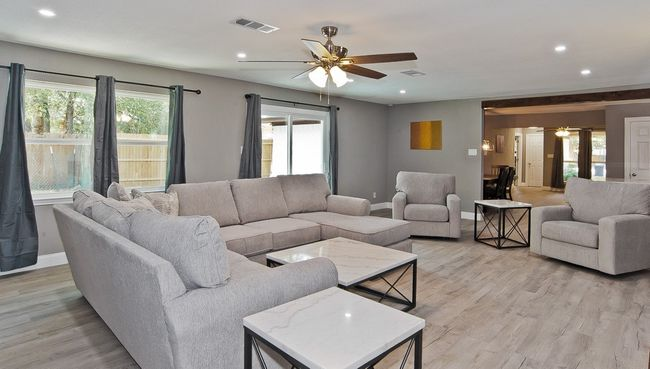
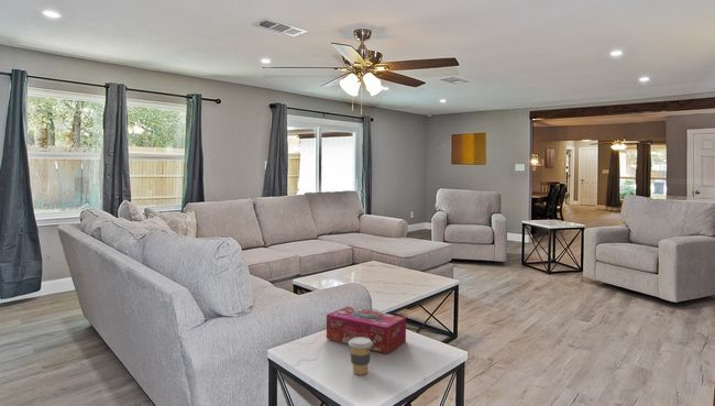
+ coffee cup (360, 355)
+ tissue box (365, 328)
